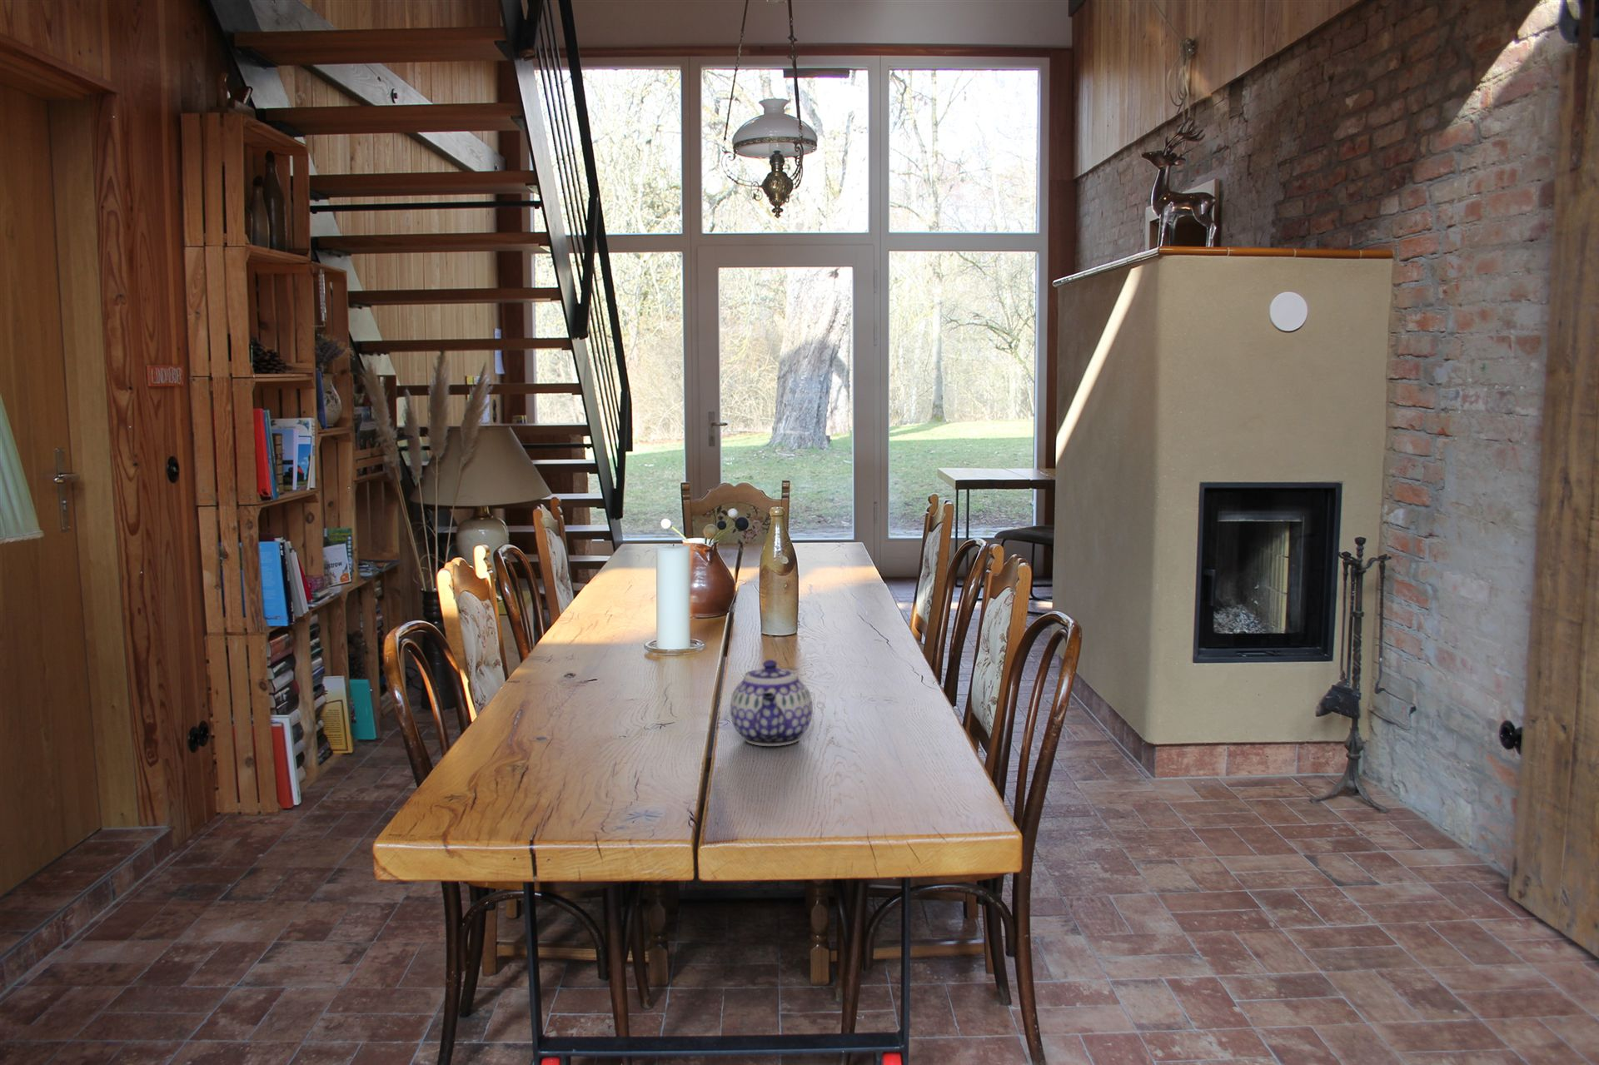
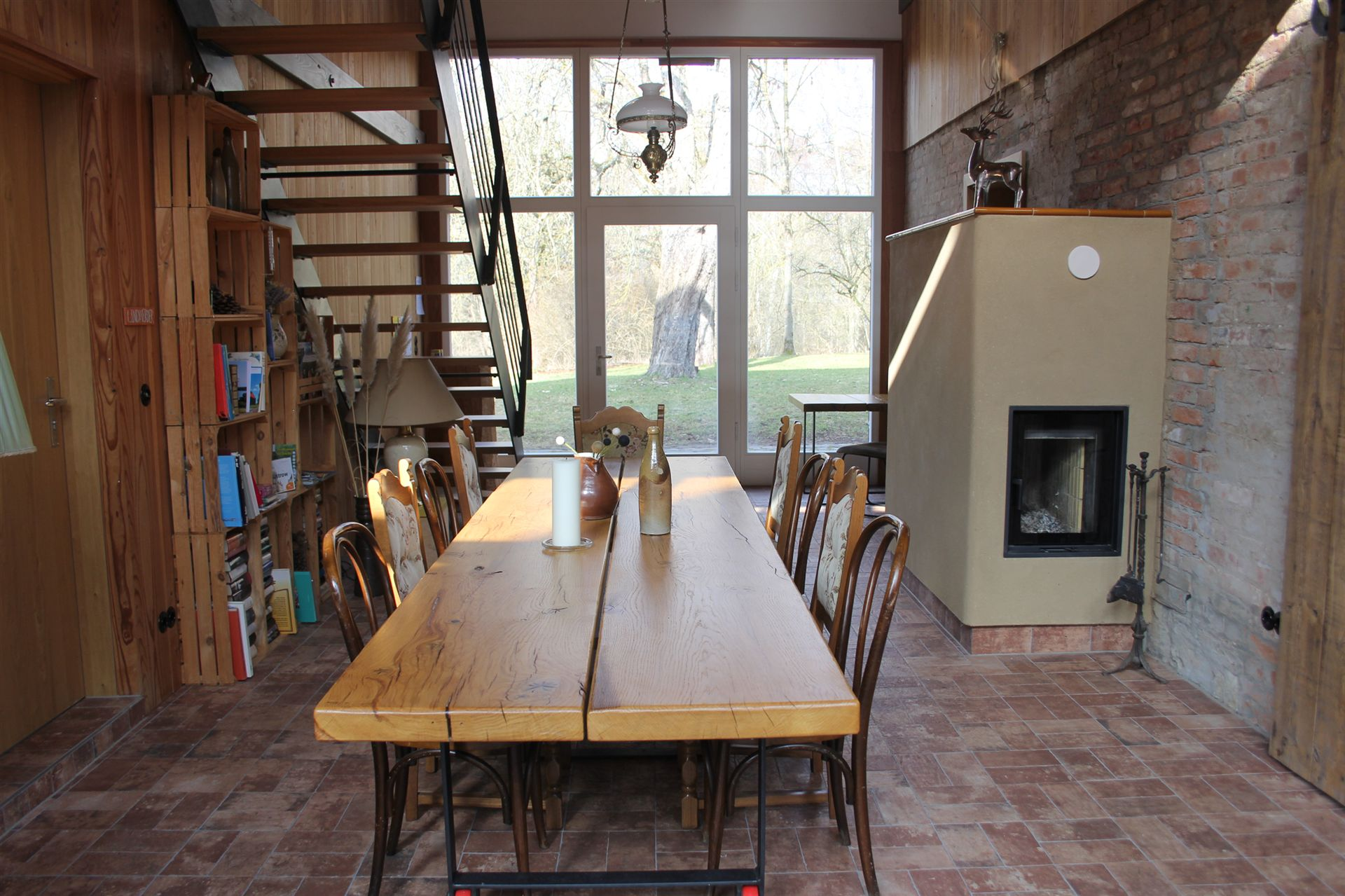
- teapot (772, 699)
